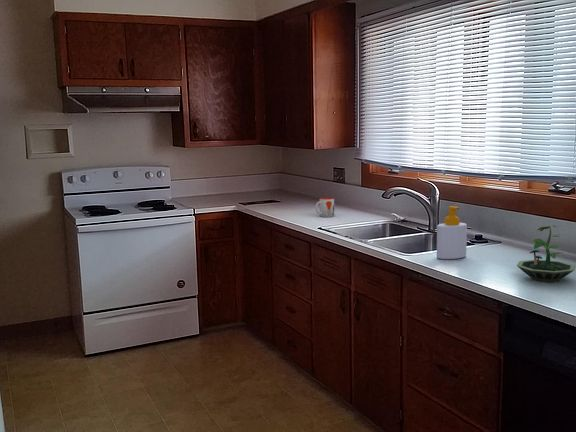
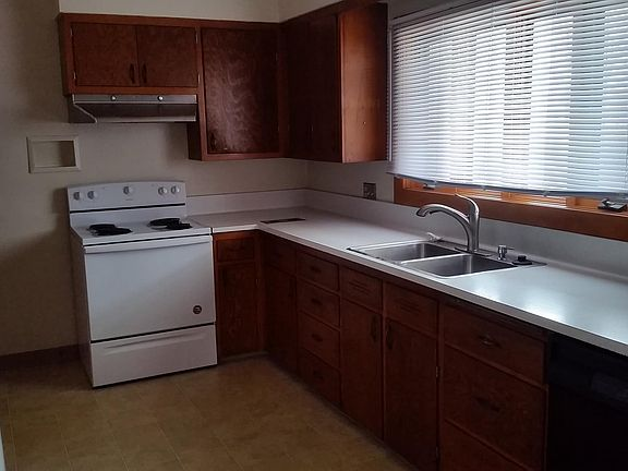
- soap bottle (451, 231)
- terrarium (548, 237)
- mug (324, 207)
